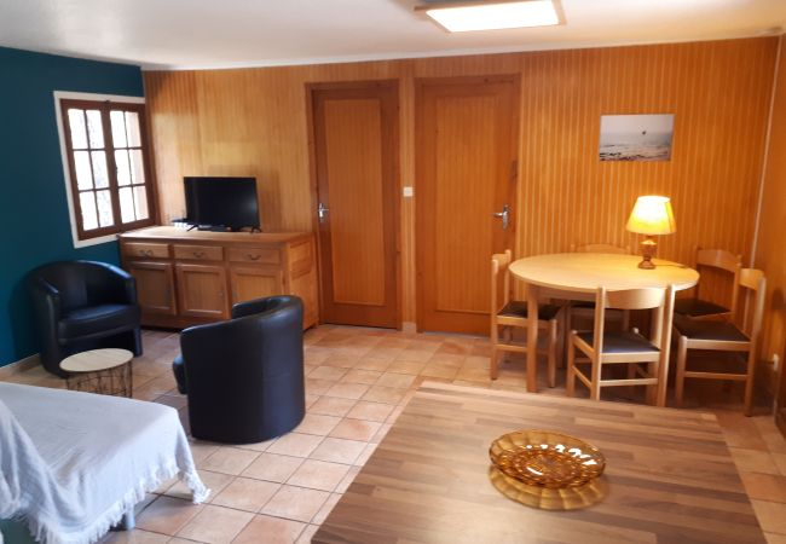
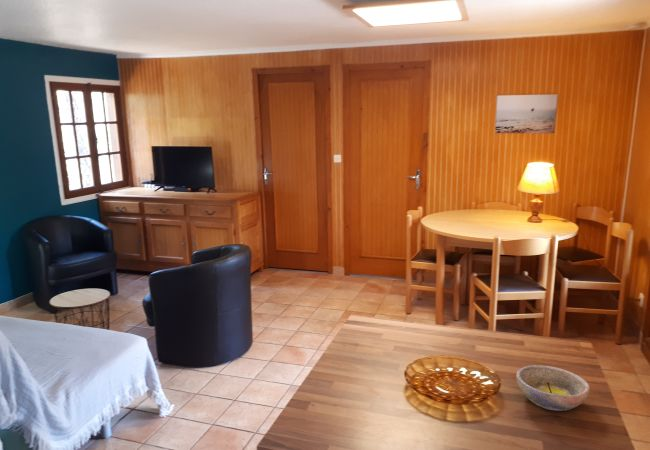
+ bowl (551, 390)
